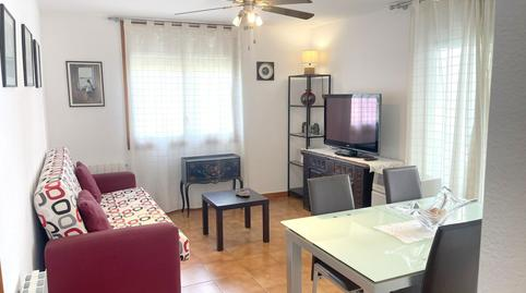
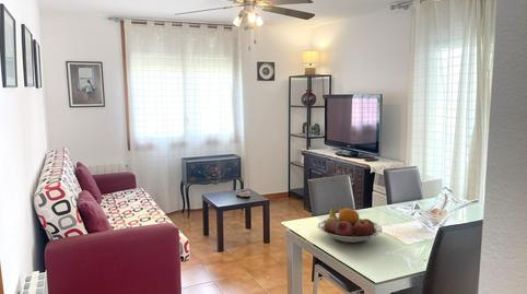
+ fruit bowl (349, 224)
